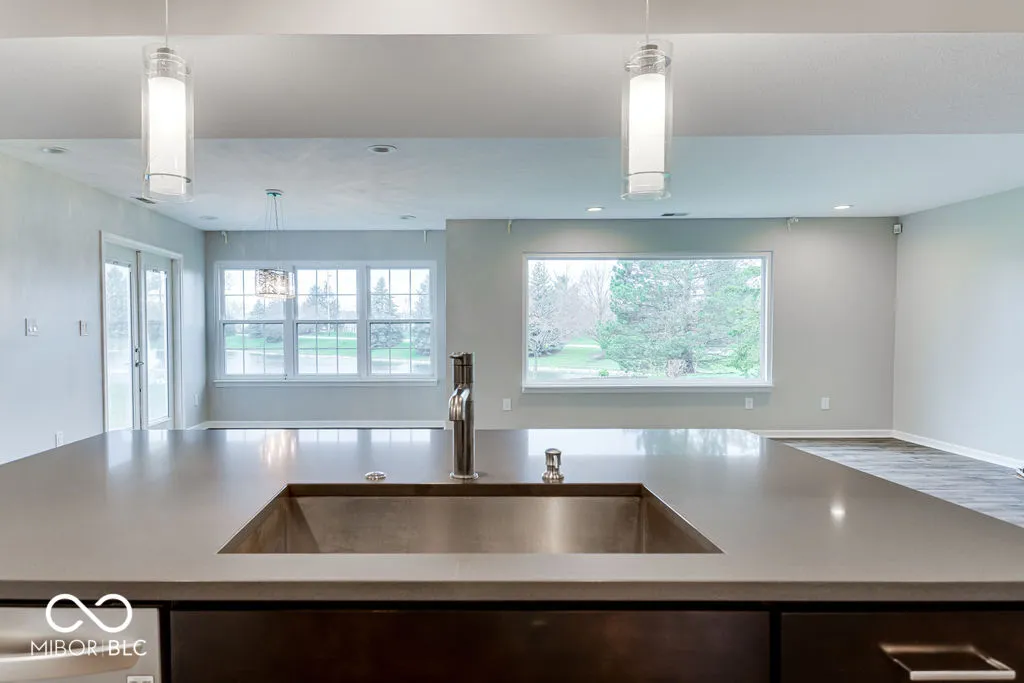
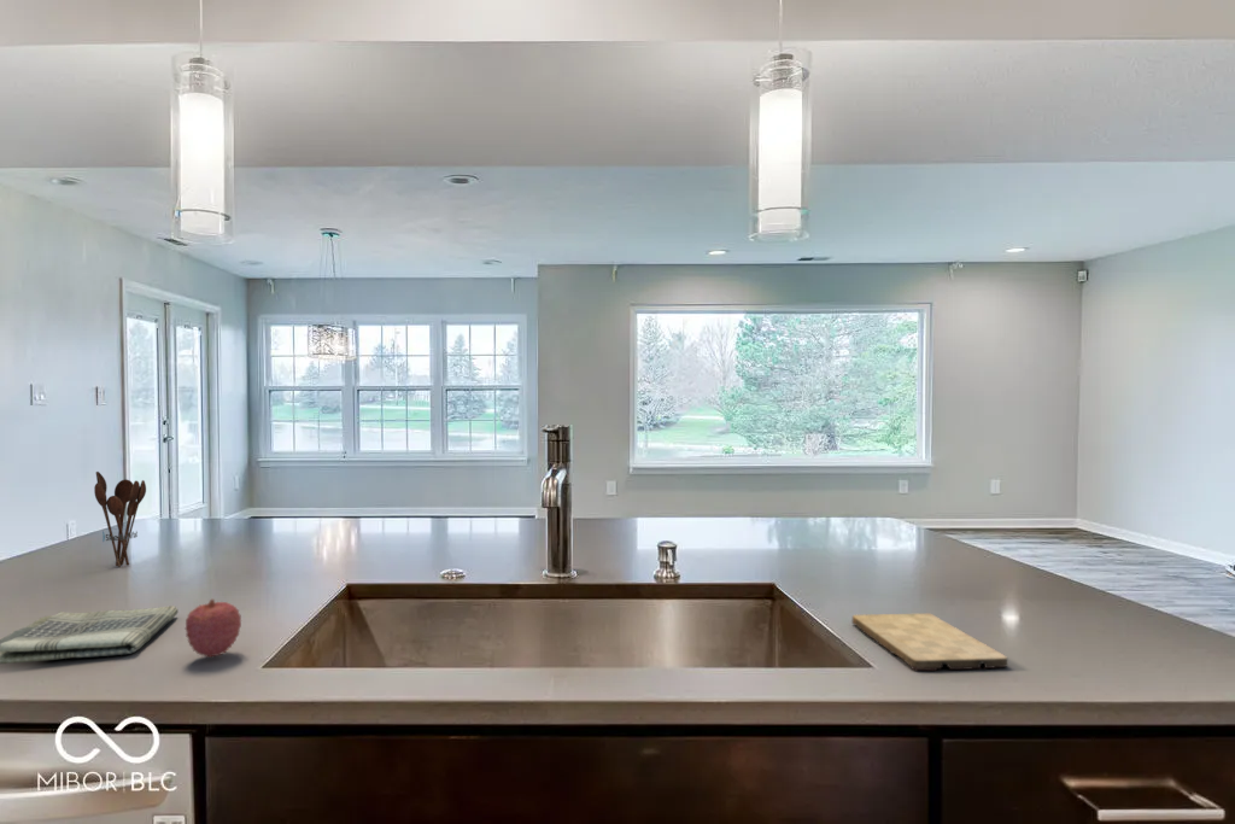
+ dish towel (87, 629)
+ utensil holder (117, 519)
+ cutting board (923, 638)
+ fruit (213, 627)
